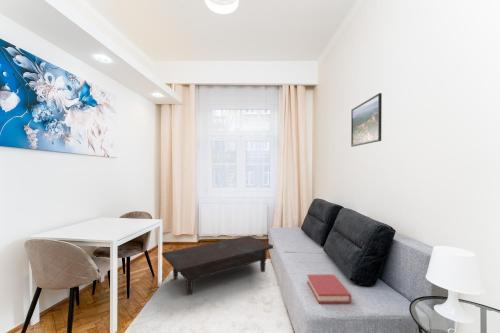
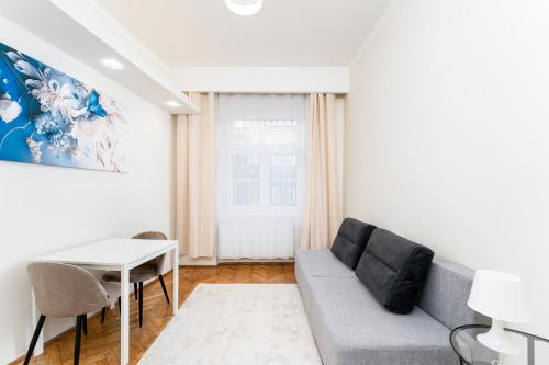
- coffee table (220, 261)
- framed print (364, 123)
- hardback book (327, 287)
